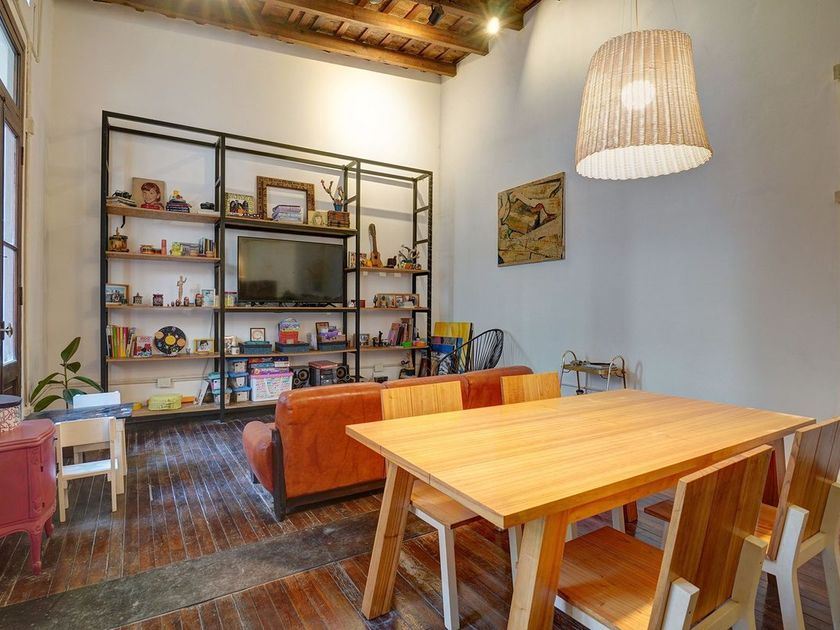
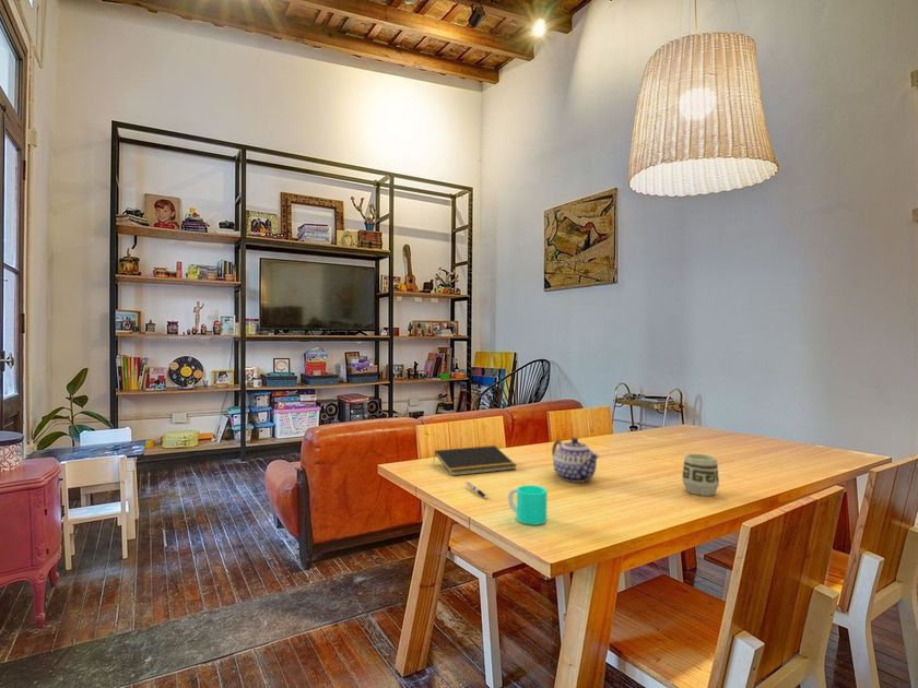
+ cup (526, 502)
+ teapot (574, 458)
+ pen (476, 489)
+ notepad (474, 459)
+ cup (699, 474)
